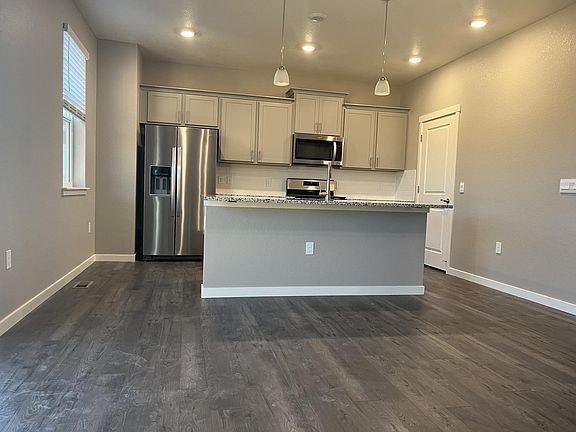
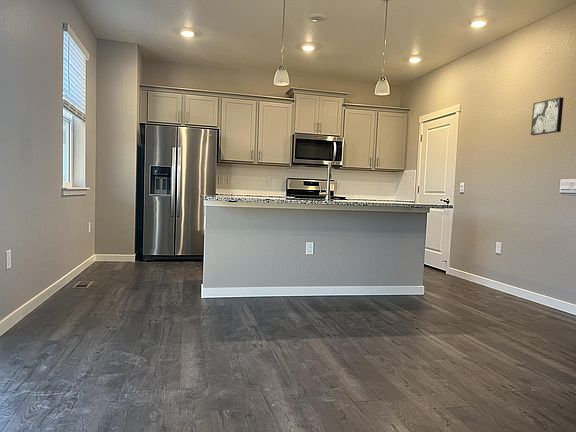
+ wall art (546, 117)
